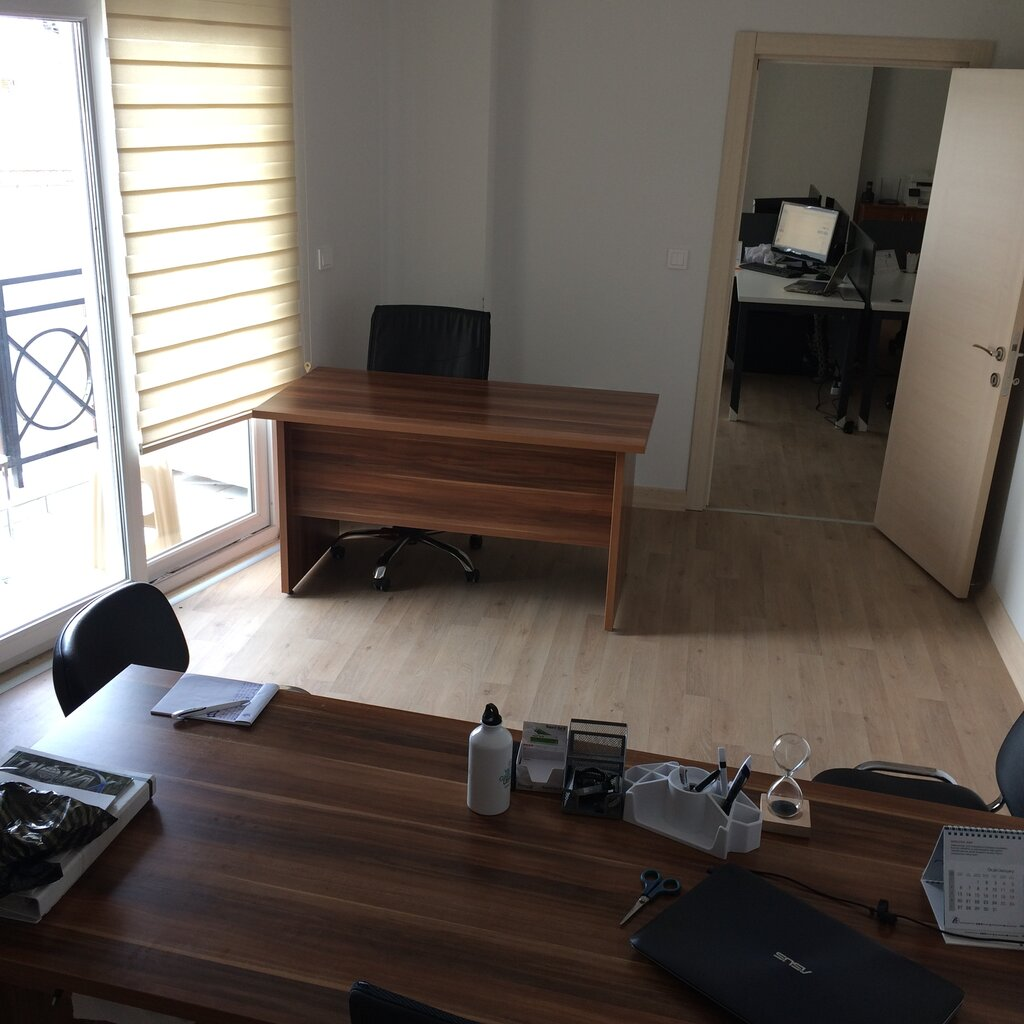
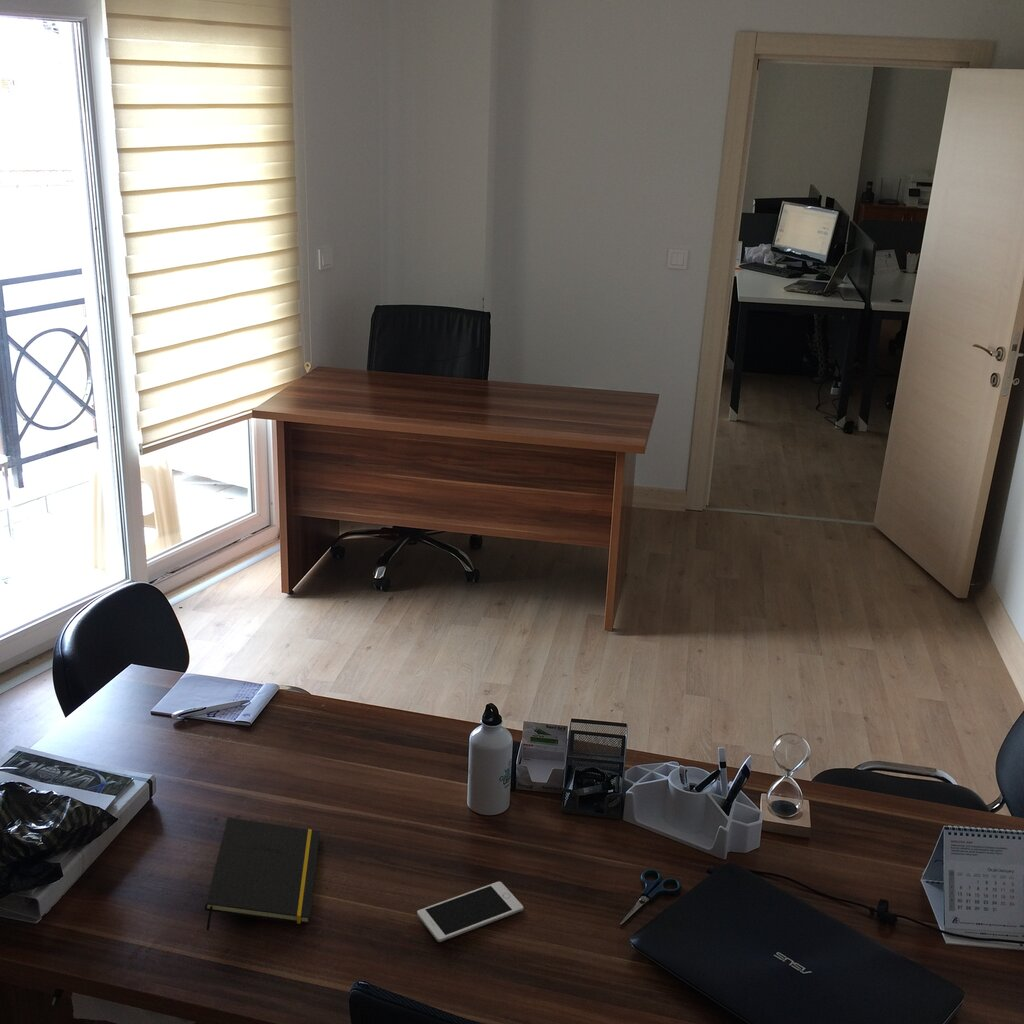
+ cell phone (470, 910)
+ notepad (266, 868)
